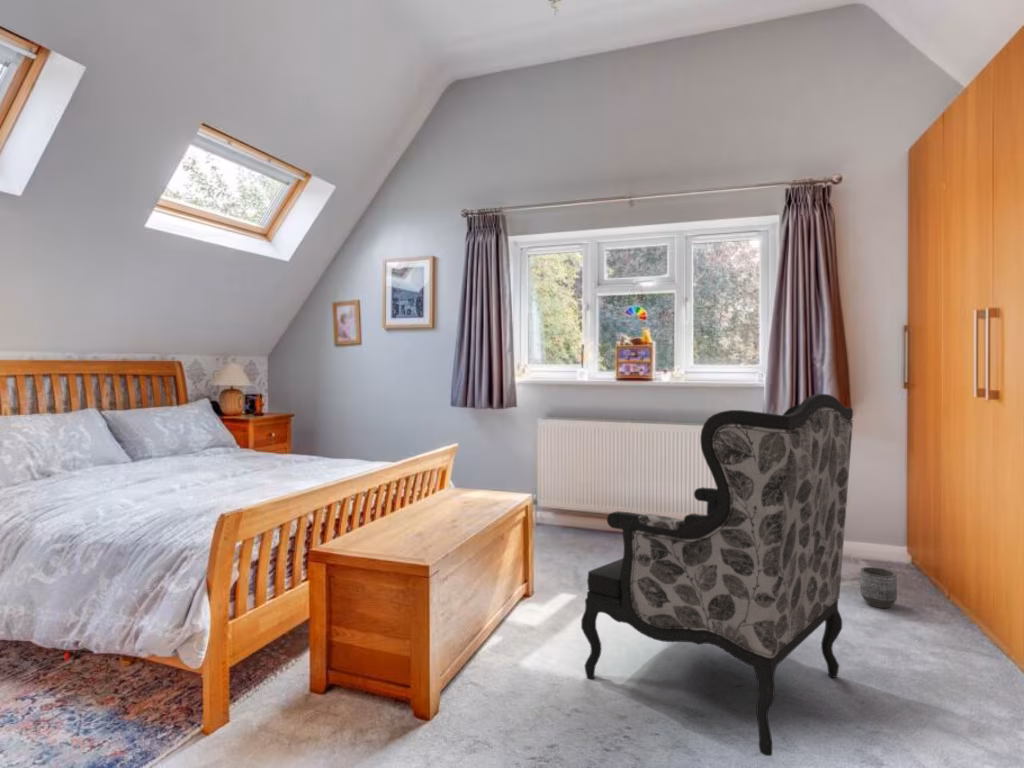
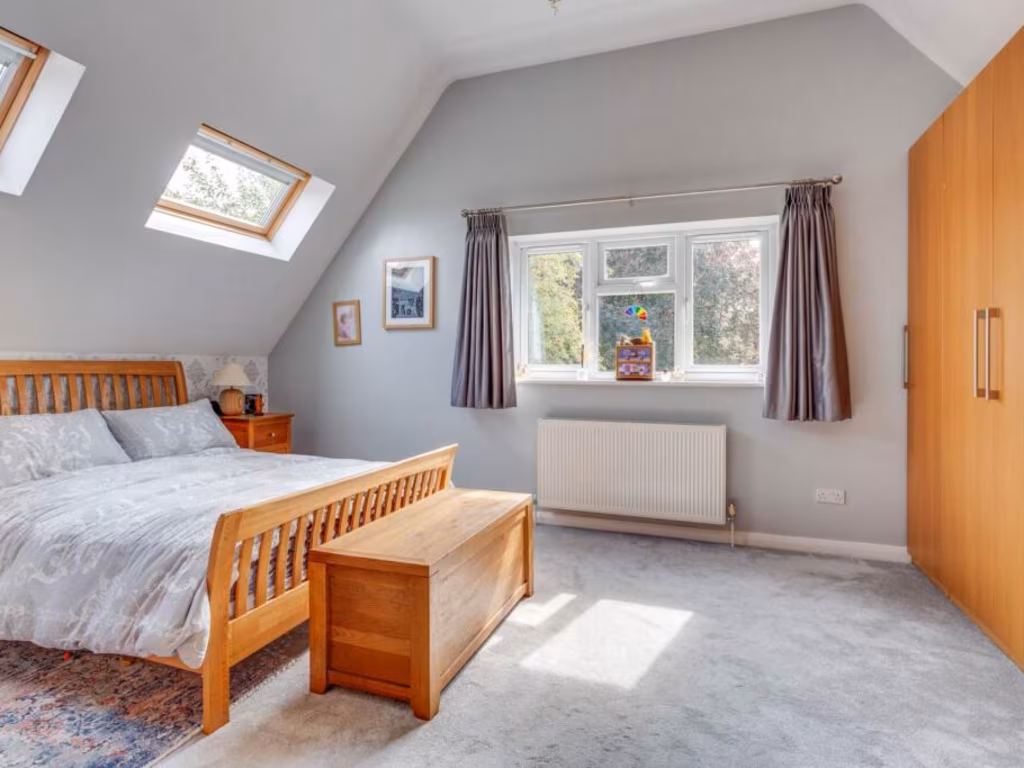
- armchair (717, 535)
- planter (878, 587)
